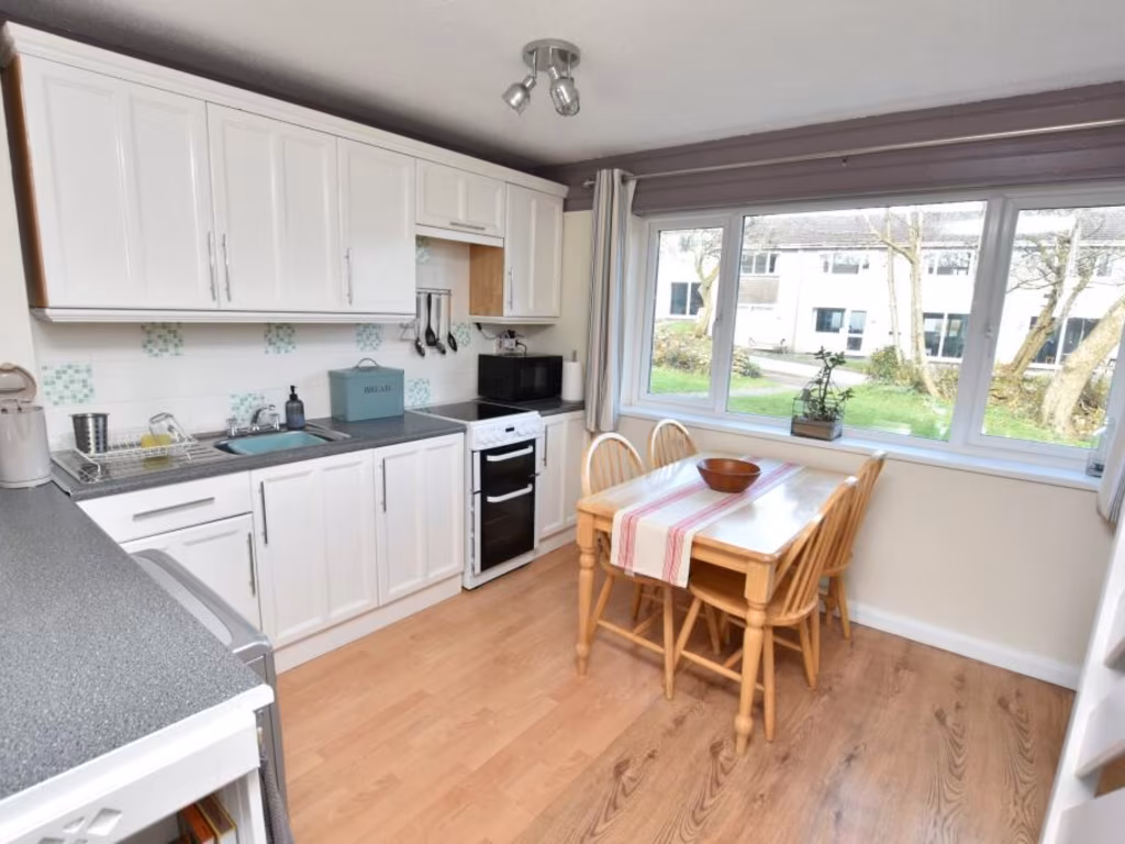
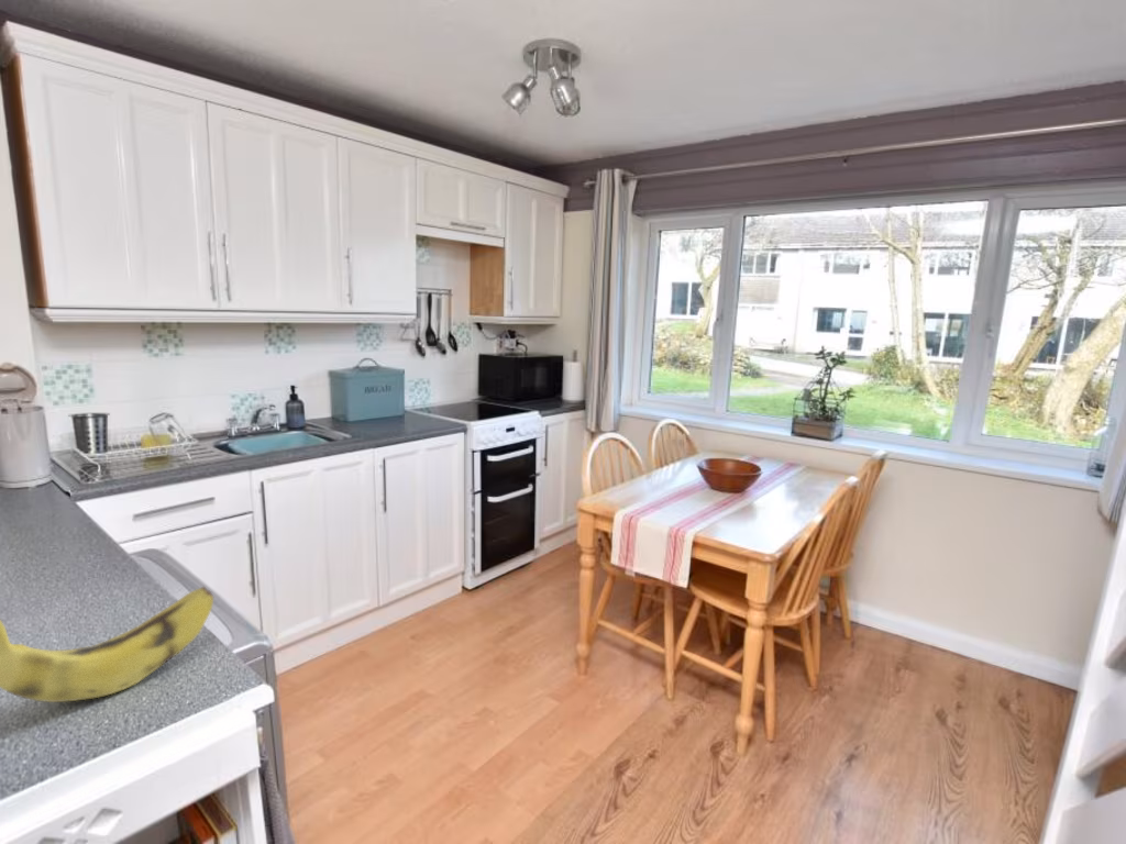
+ banana (115, 636)
